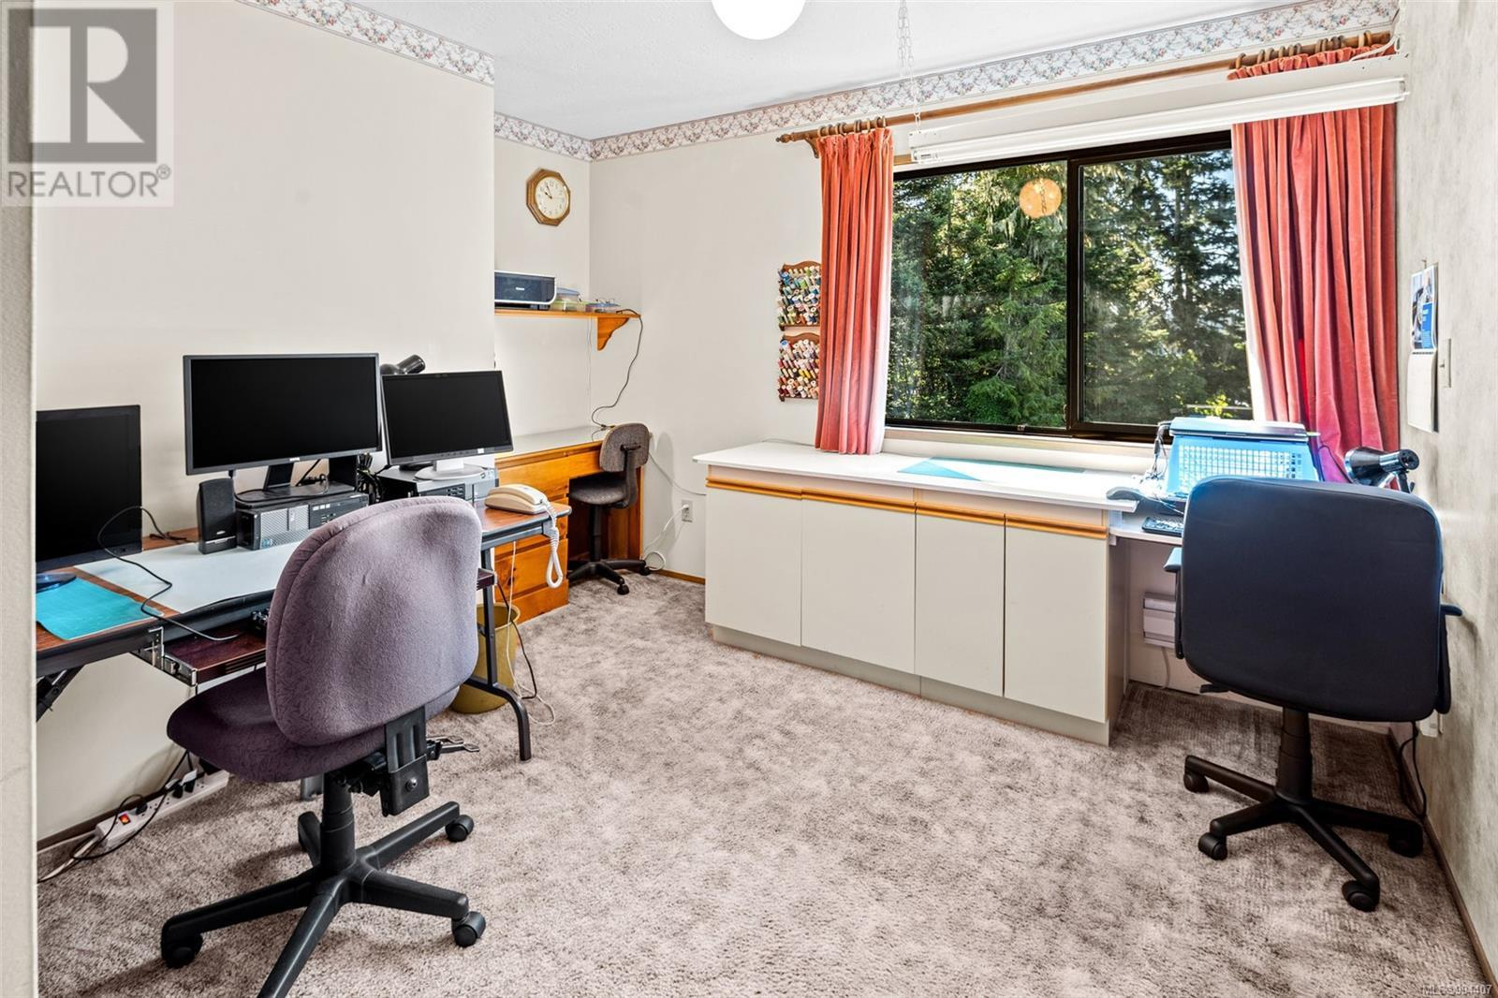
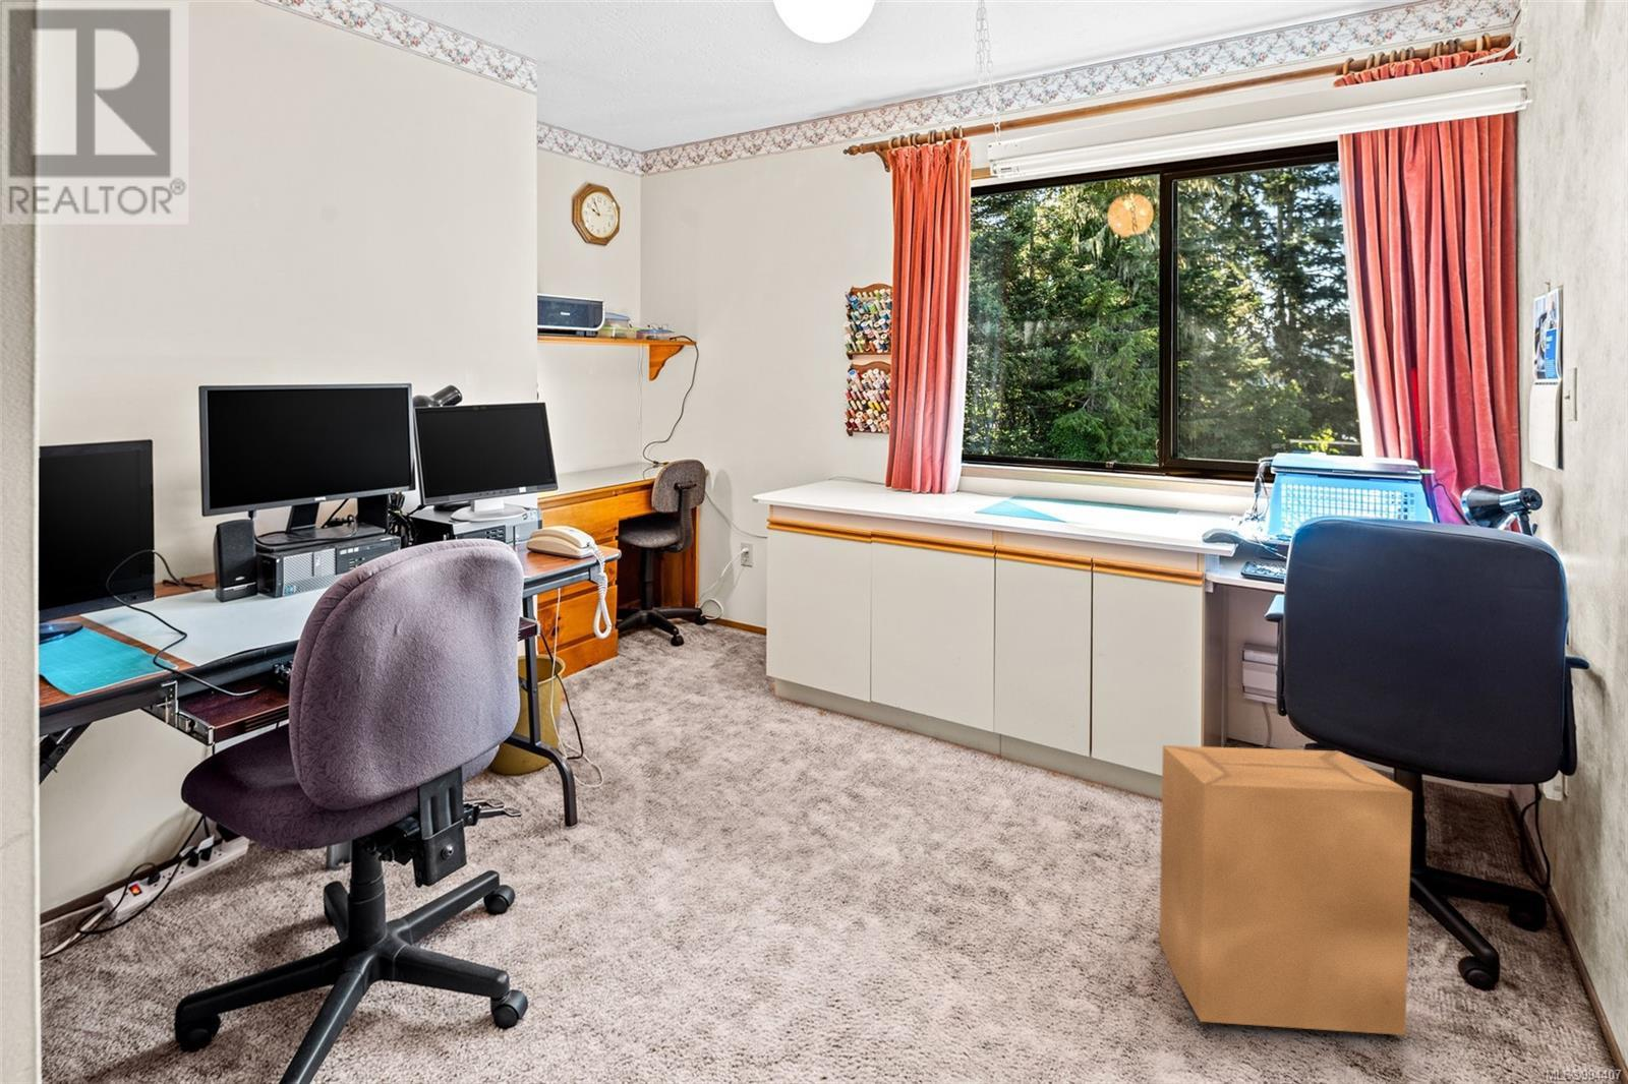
+ cardboard box (1273, 877)
